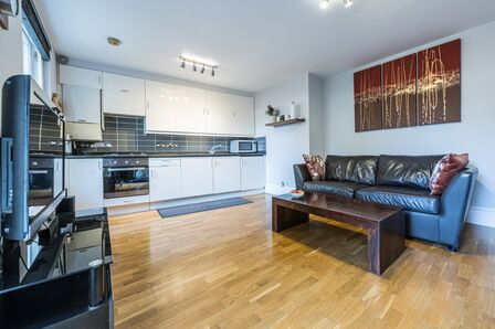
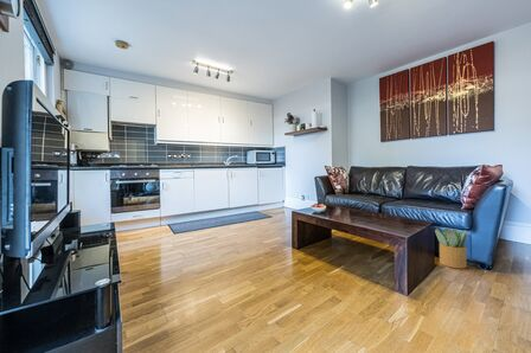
+ potted plant (450, 245)
